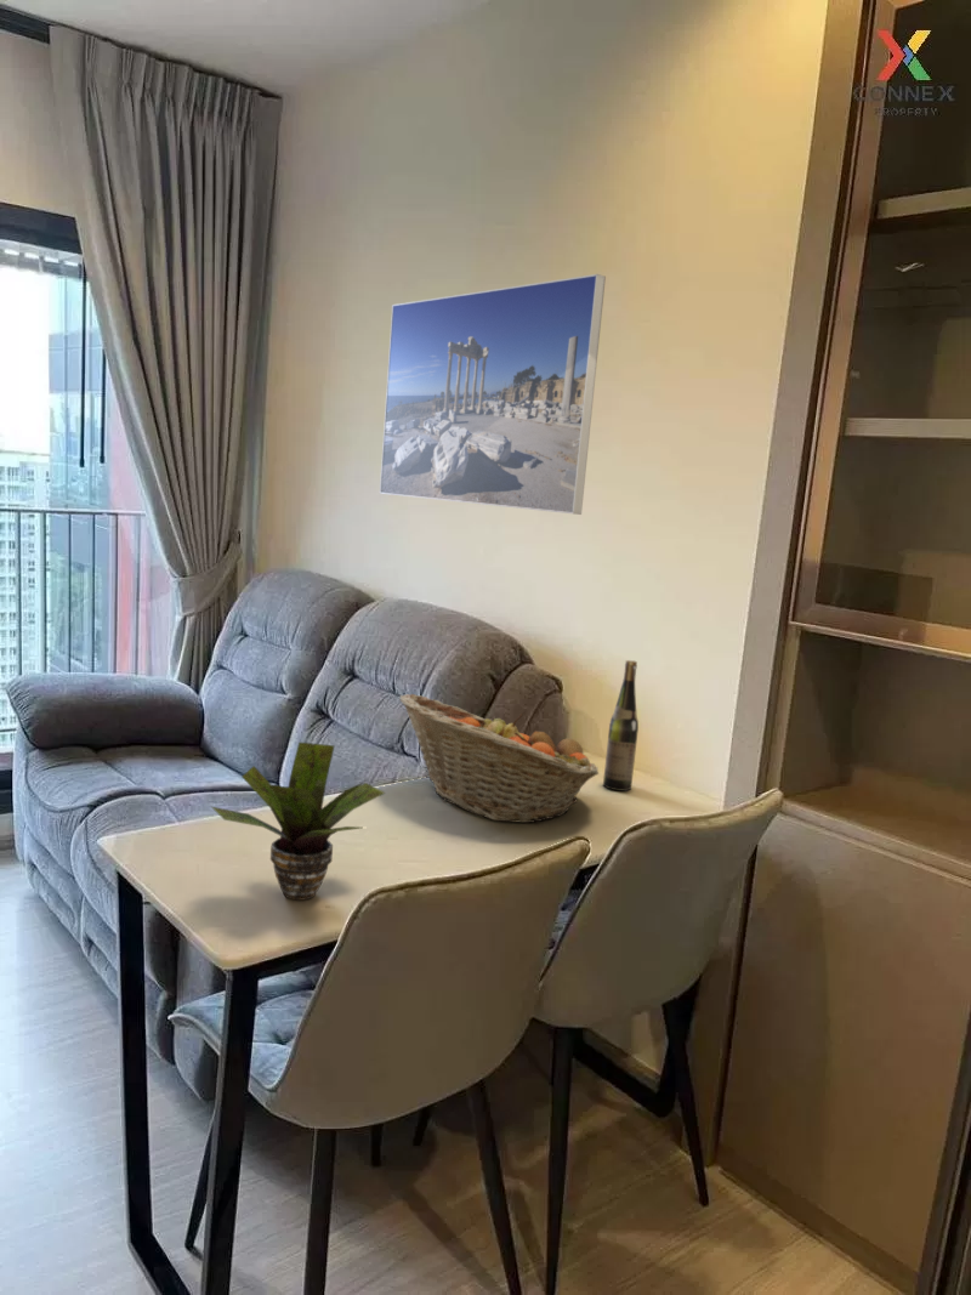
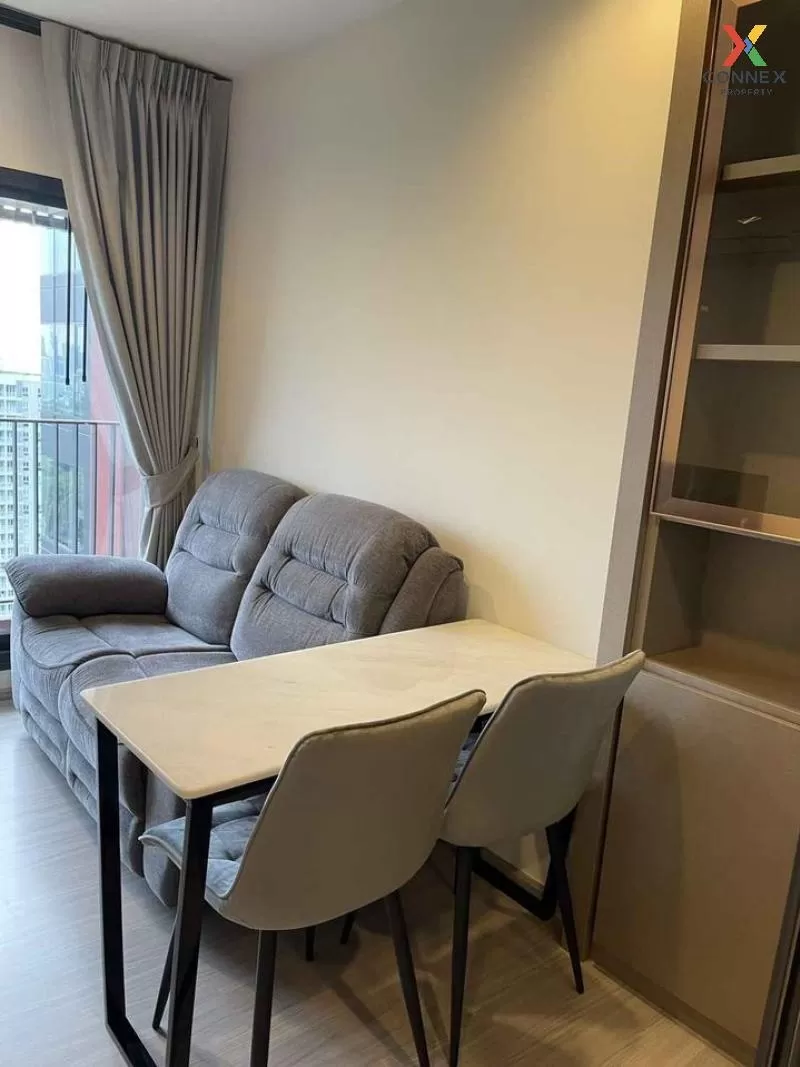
- potted plant (299, 827)
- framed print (477, 399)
- wine bottle (624, 723)
- fruit basket (494, 750)
